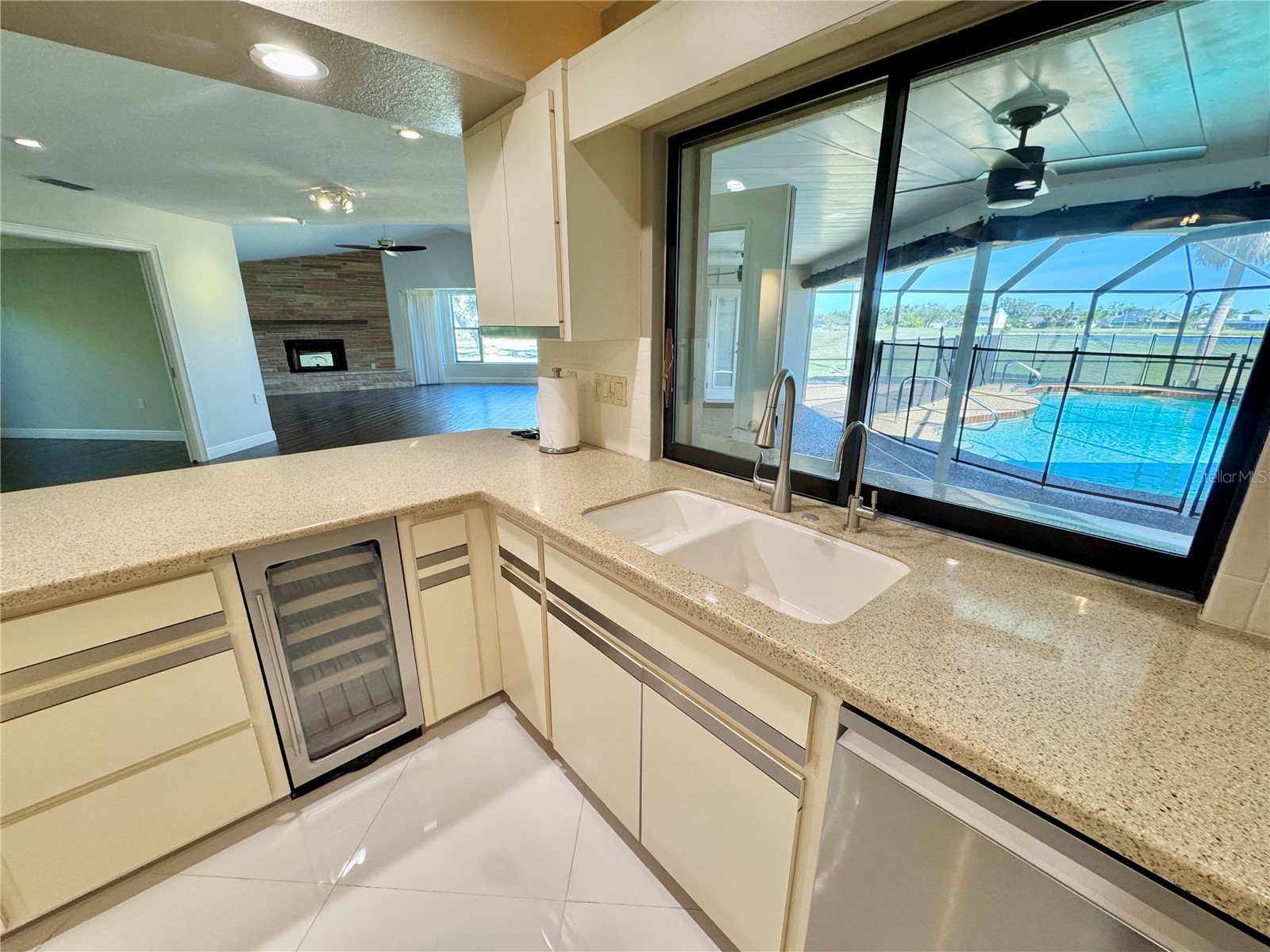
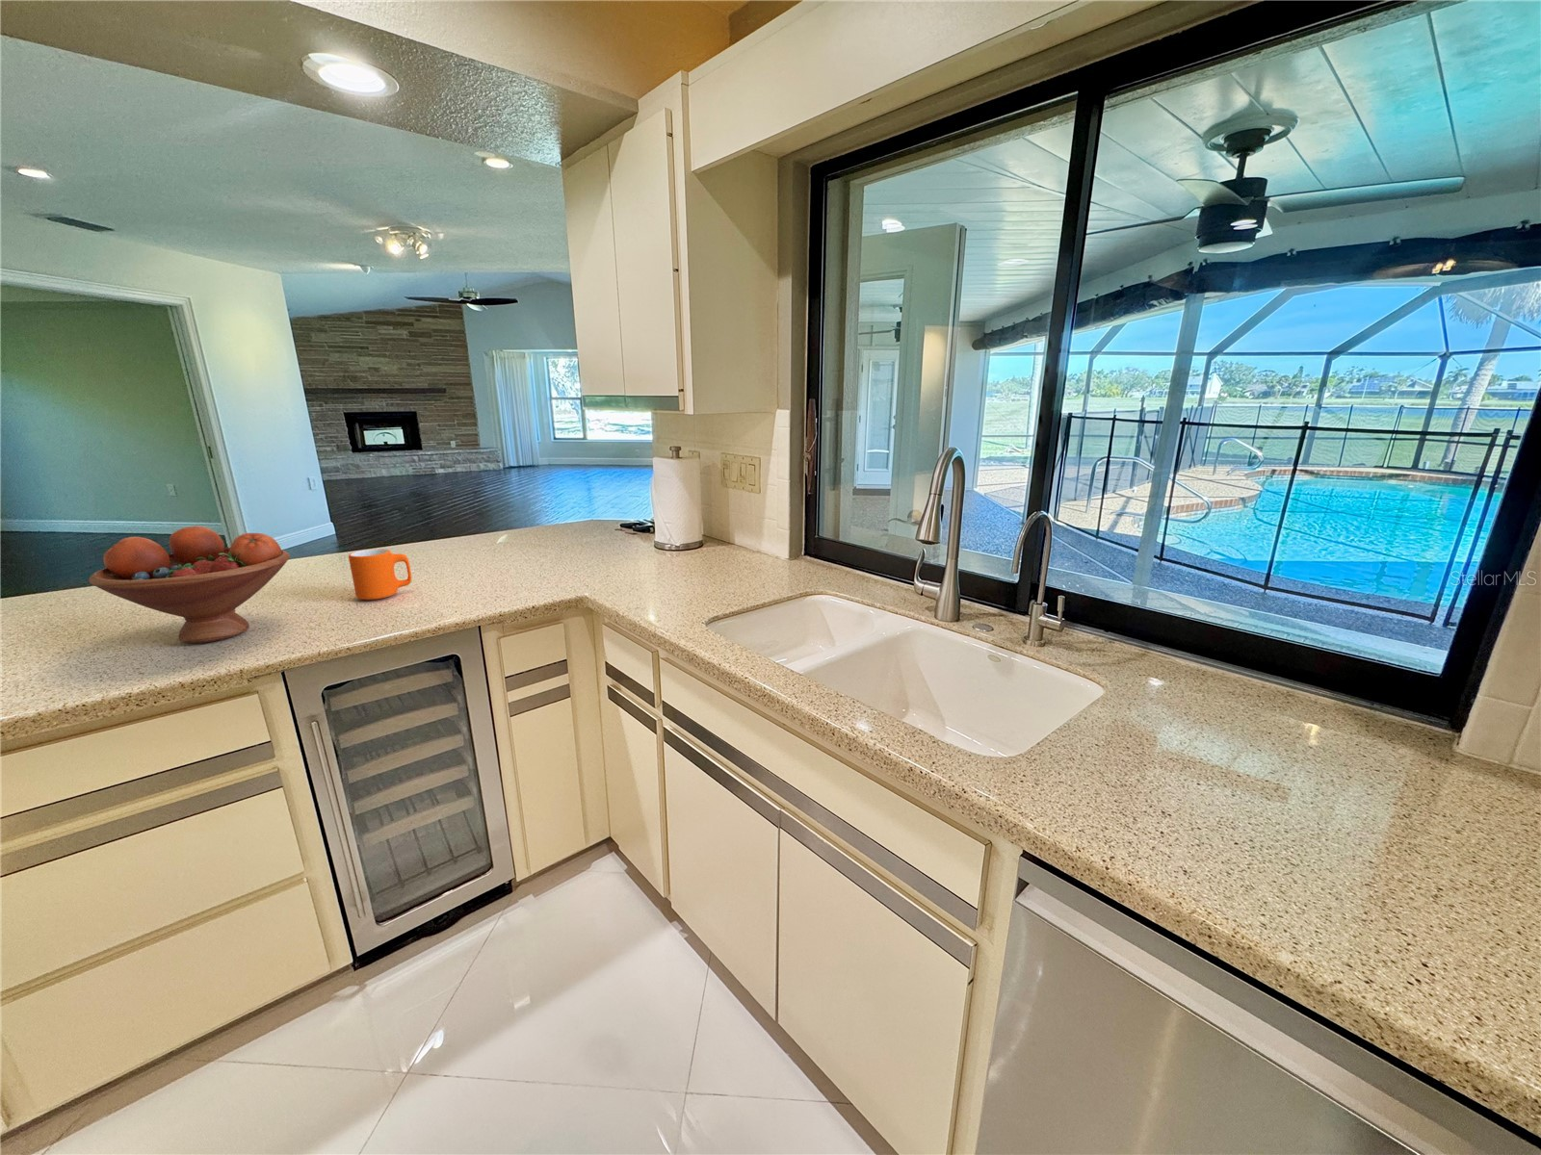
+ mug (380, 573)
+ fruit bowl (203, 585)
